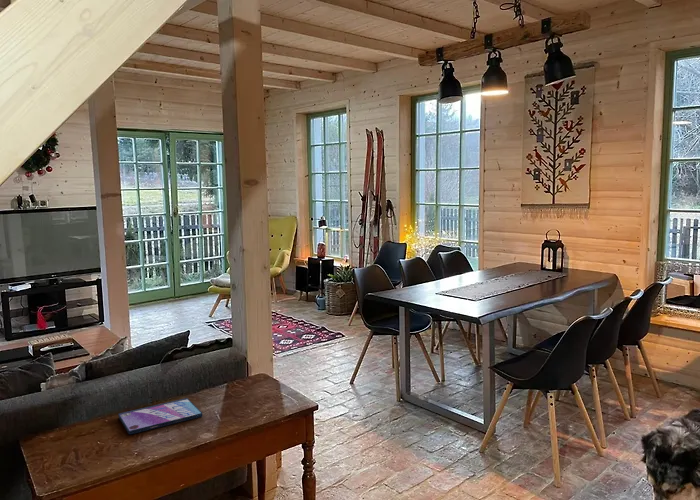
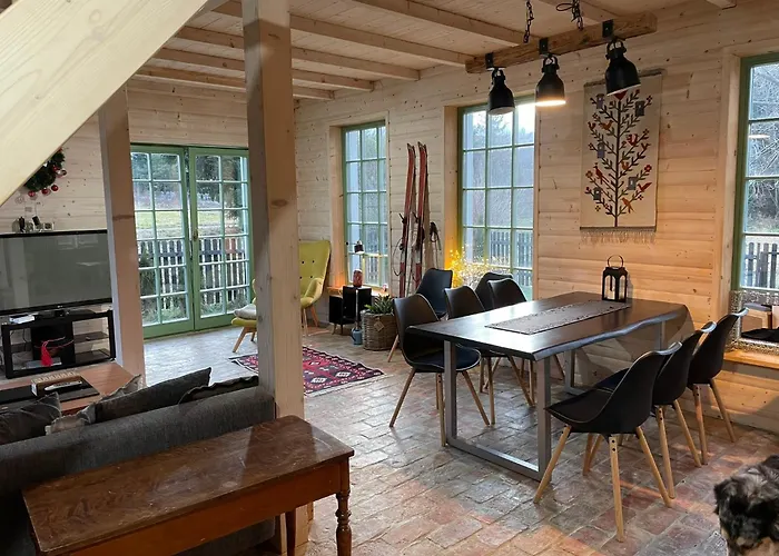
- video game case (160, 414)
